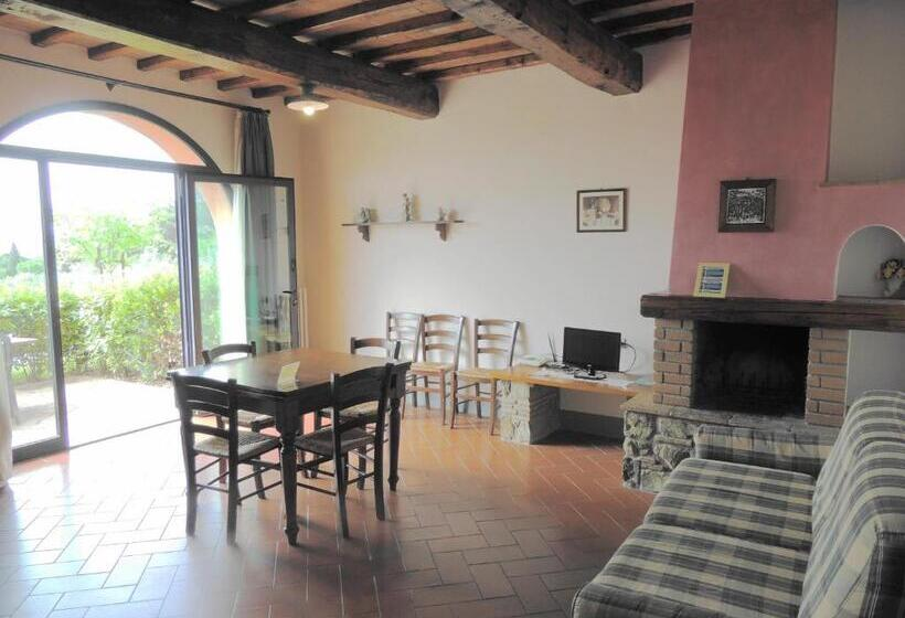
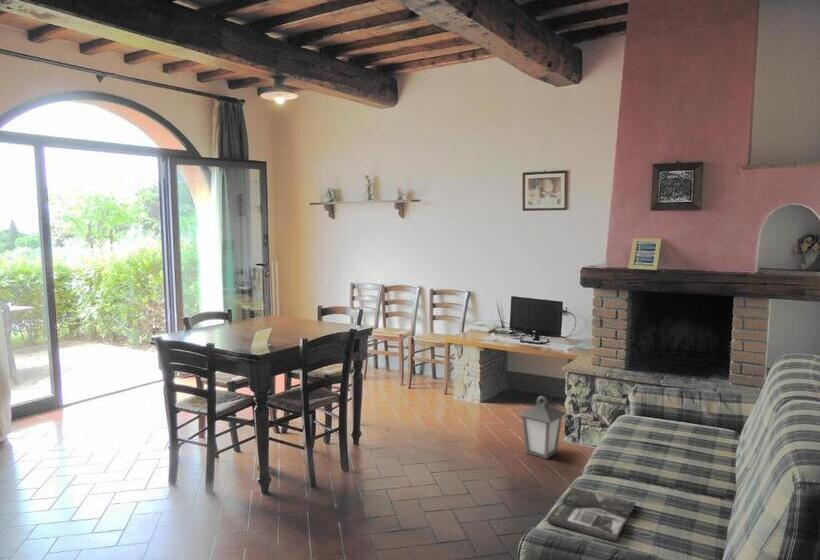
+ lantern (542, 424)
+ magazine (592, 510)
